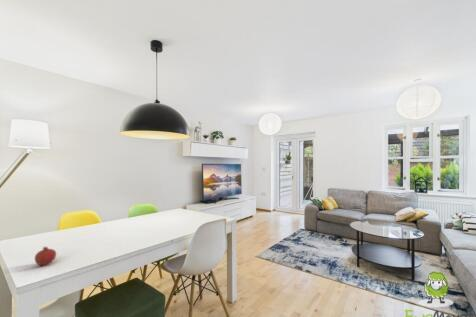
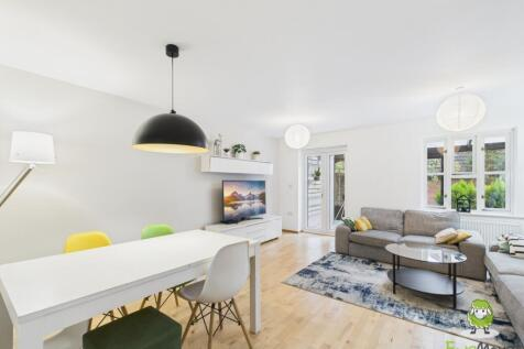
- fruit (45, 255)
